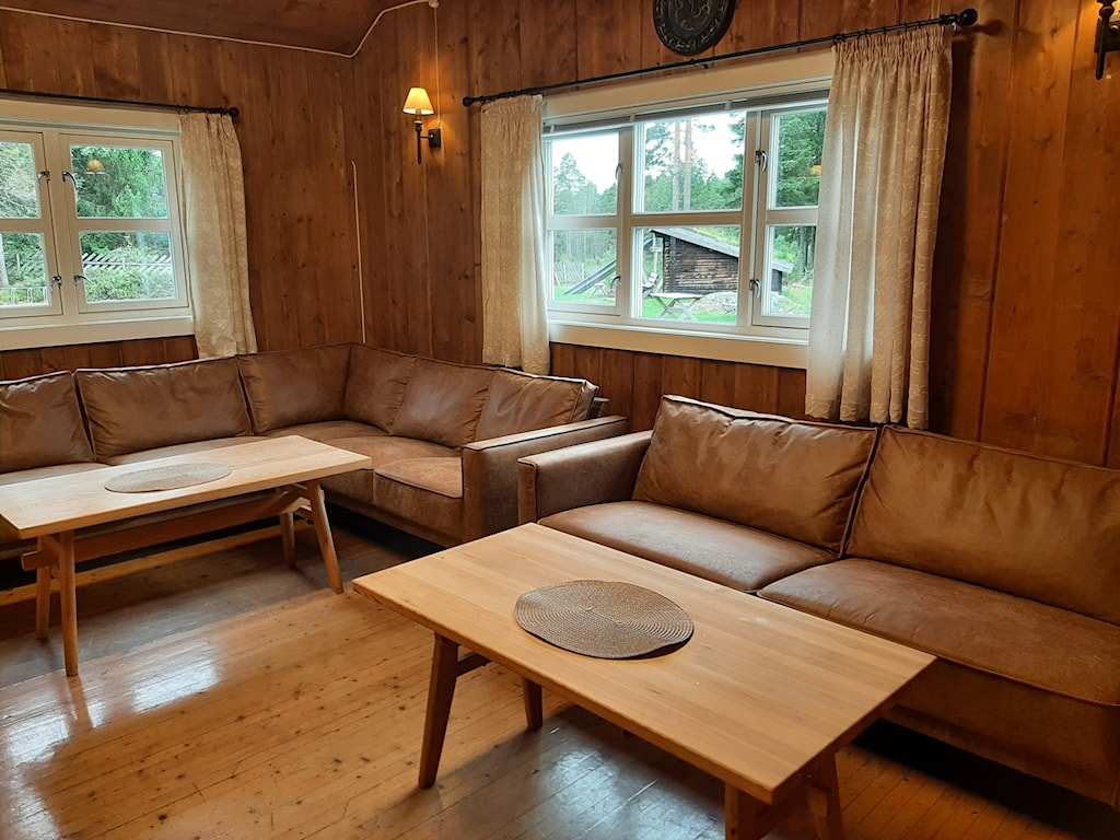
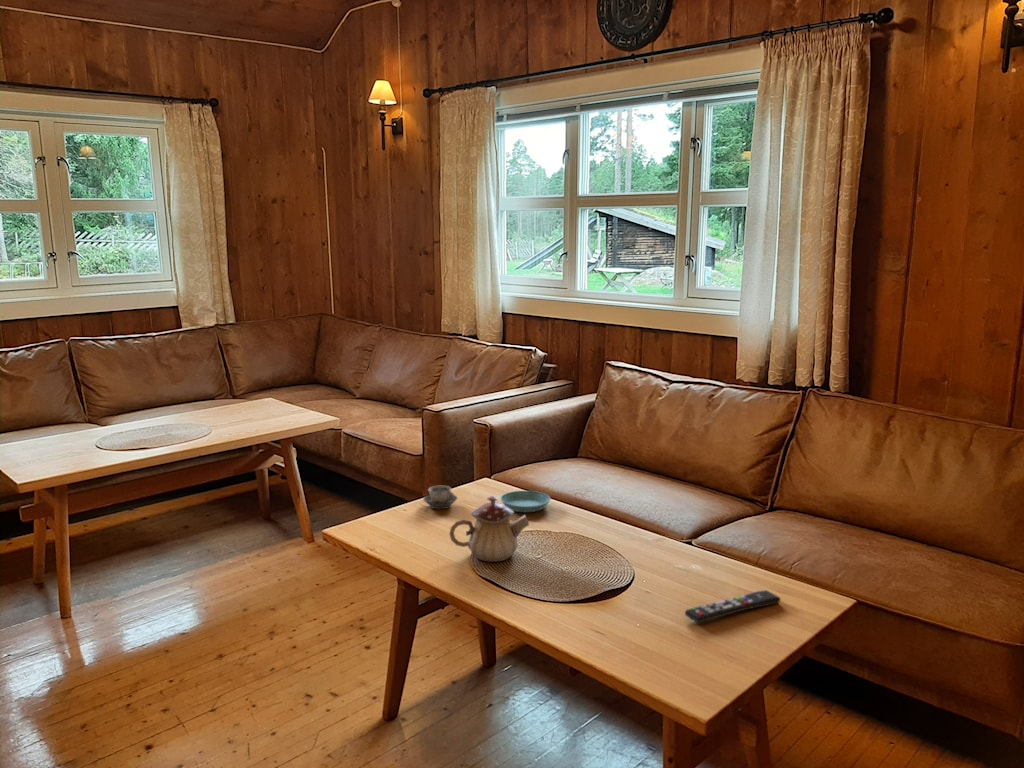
+ saucer (525, 502)
+ teapot (489, 525)
+ remote control (733, 606)
+ cup (440, 497)
